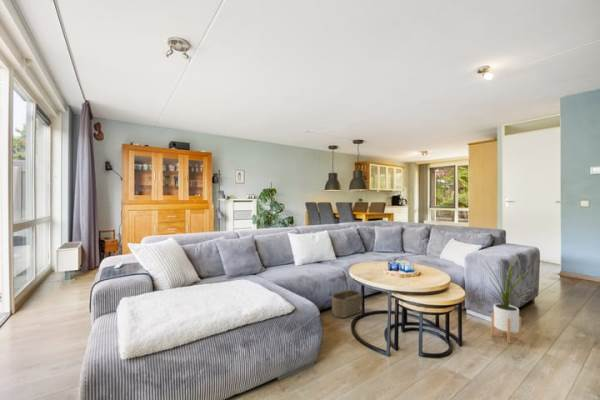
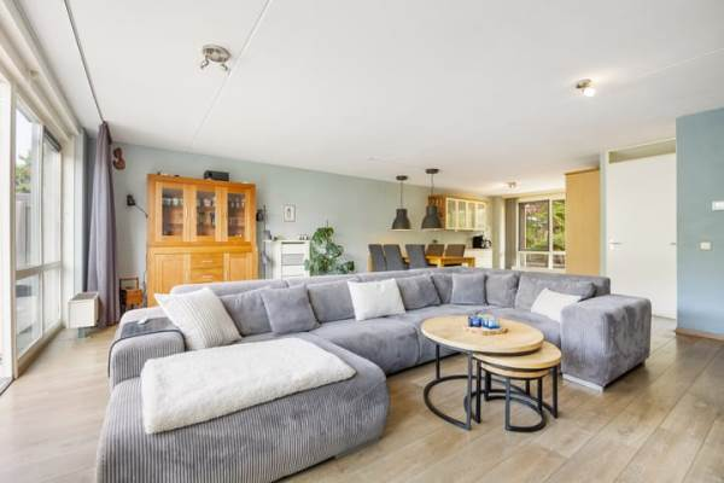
- house plant (505, 297)
- wicker basket (347, 294)
